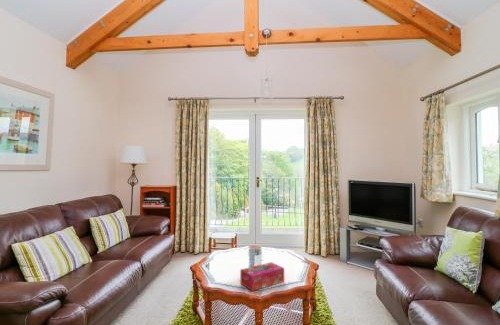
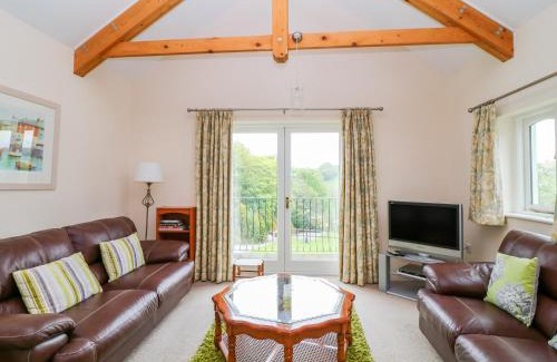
- tissue box (262, 275)
